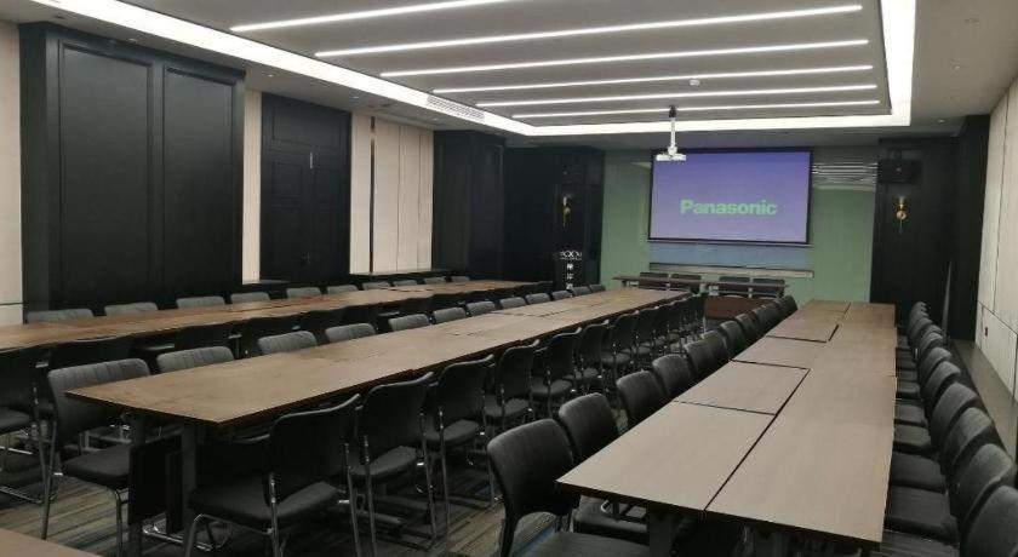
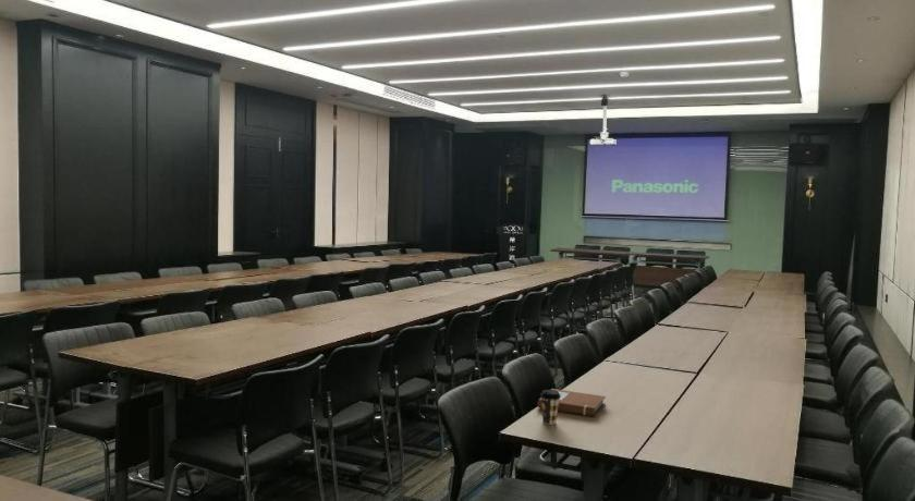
+ notebook (570, 402)
+ coffee cup (550, 406)
